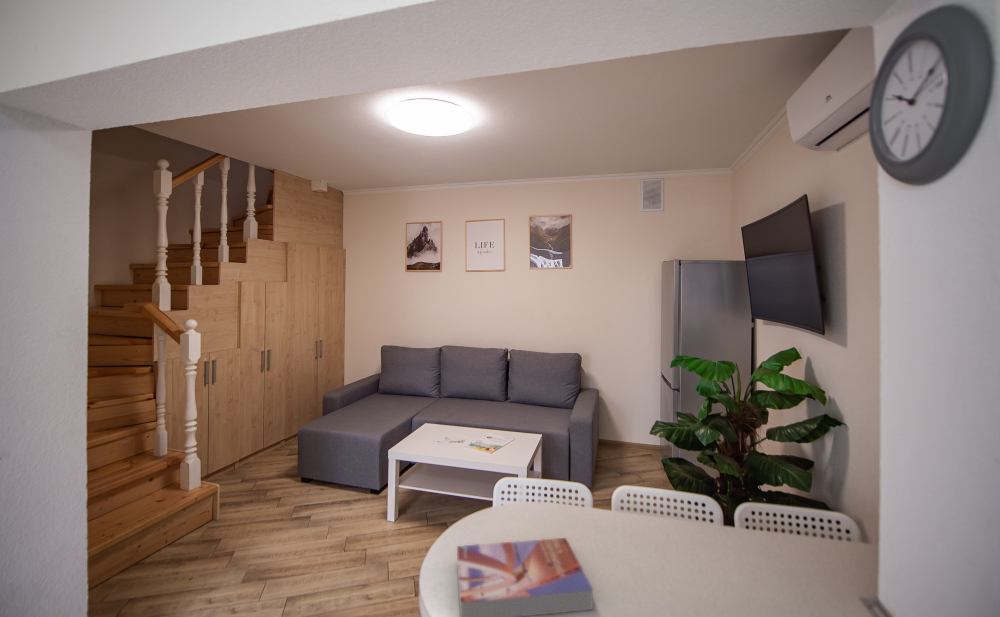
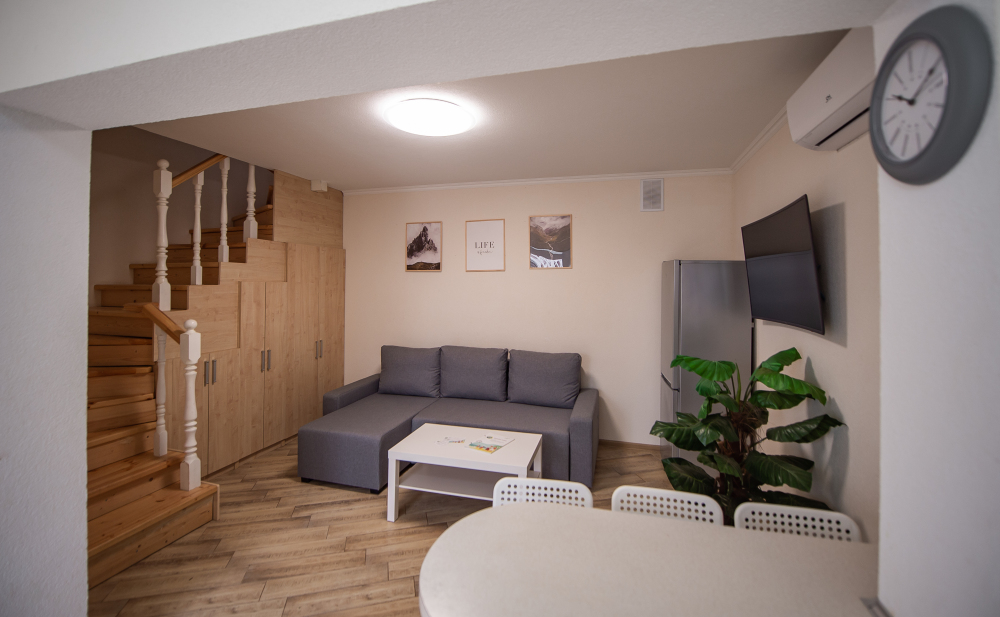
- textbook (519, 574)
